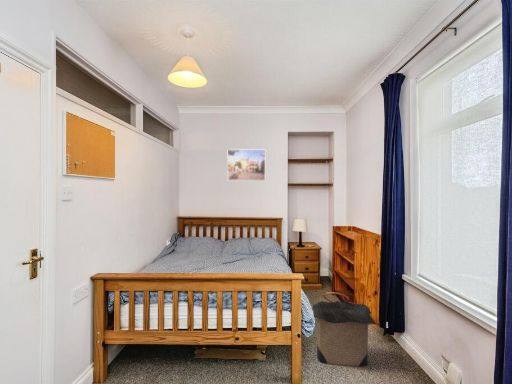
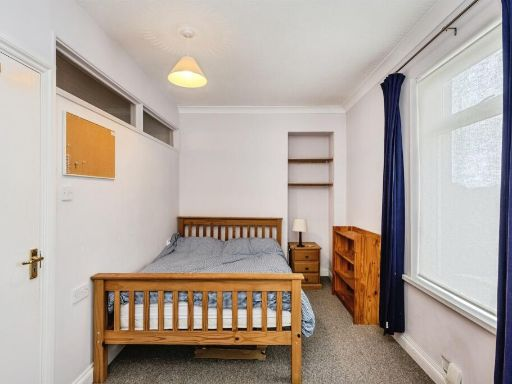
- laundry hamper (342, 323)
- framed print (246, 165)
